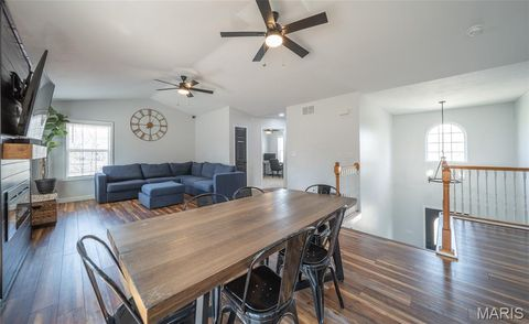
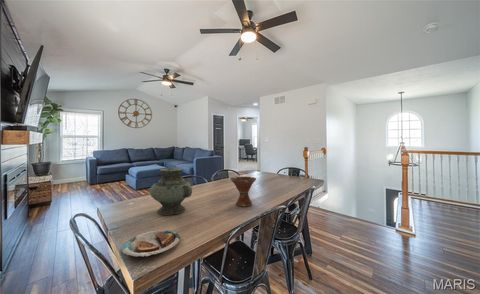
+ bowl (243, 190)
+ vase (171, 188)
+ plate (153, 241)
